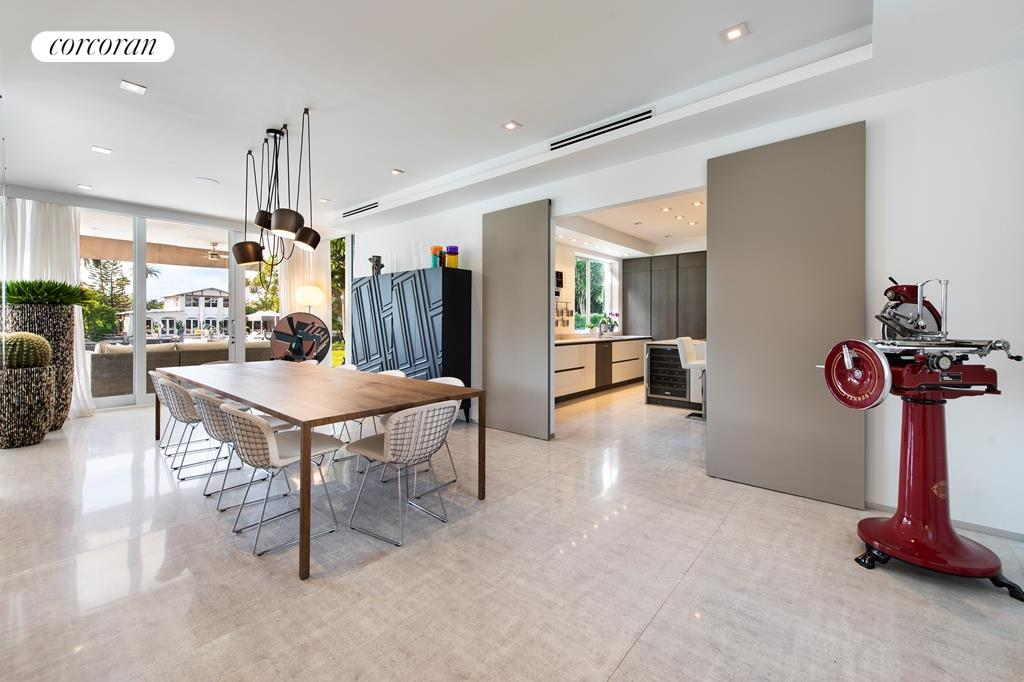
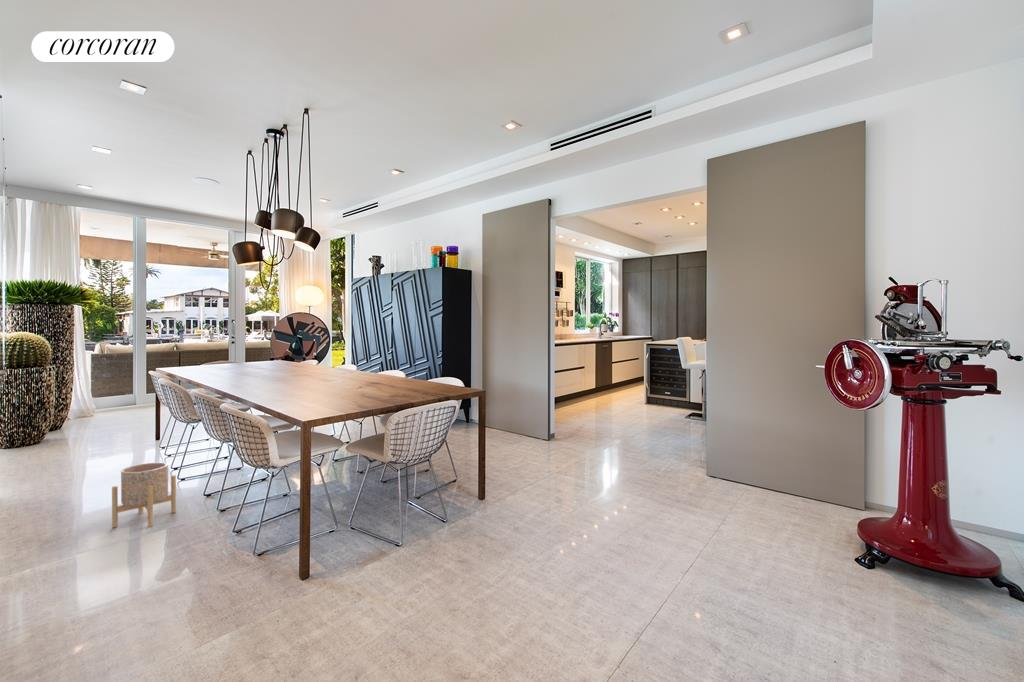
+ planter (145, 493)
